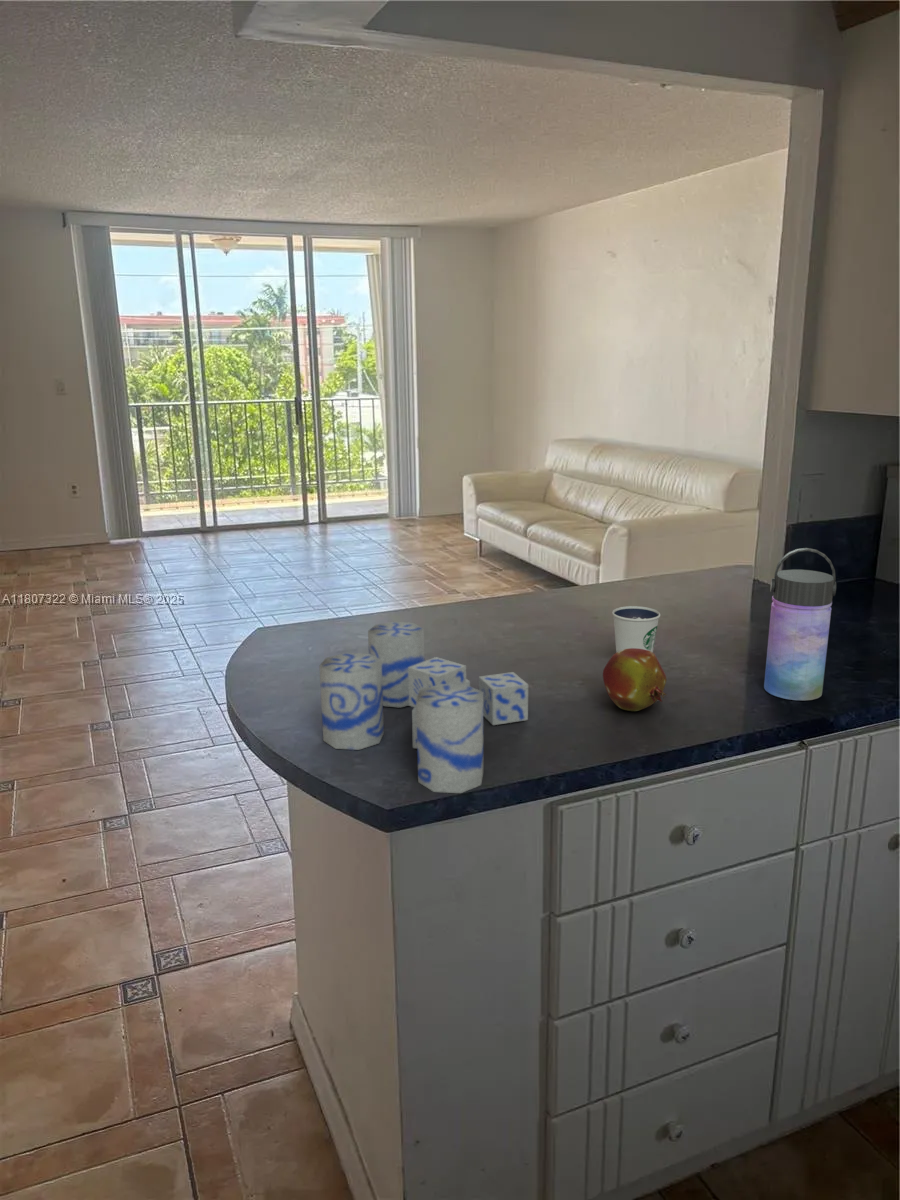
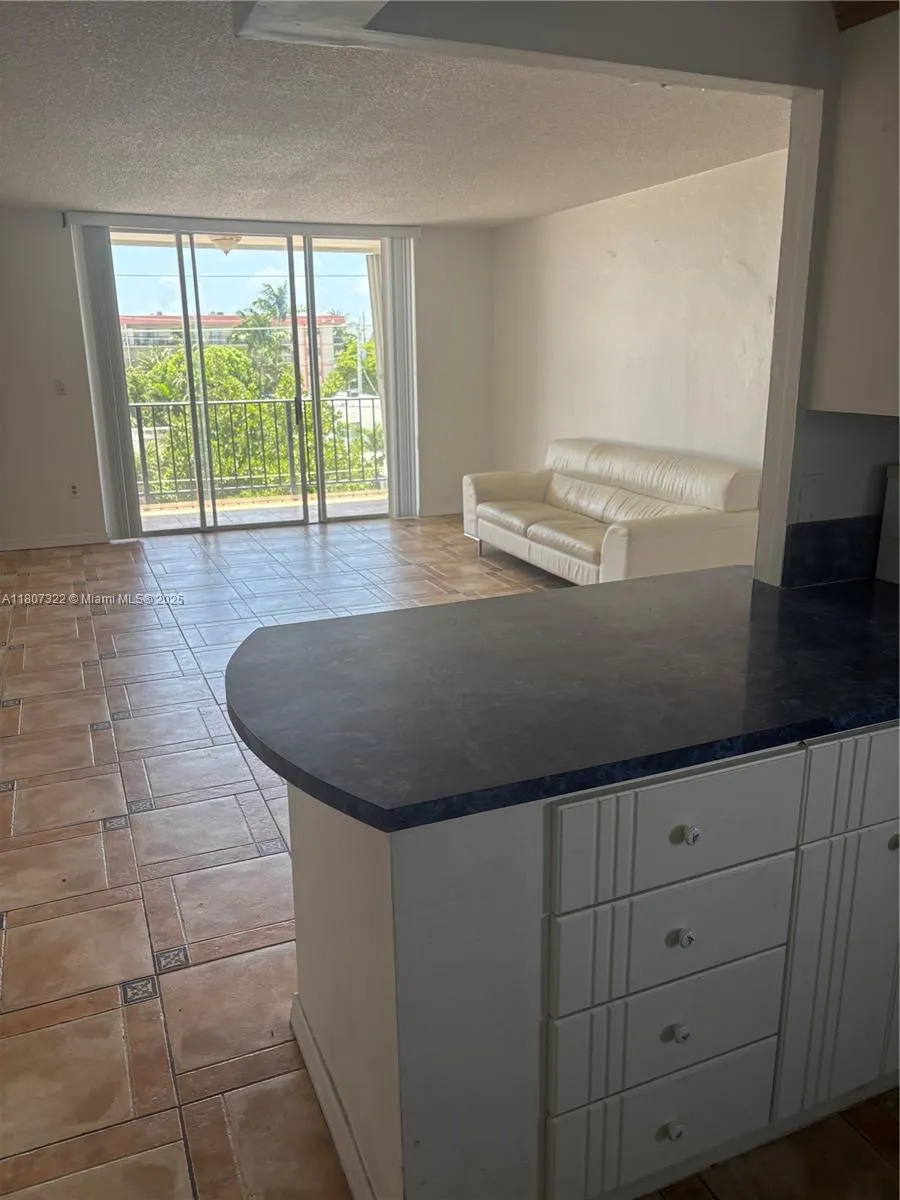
- water bottle (799, 620)
- candle (422, 695)
- fruit (637, 681)
- dixie cup (634, 641)
